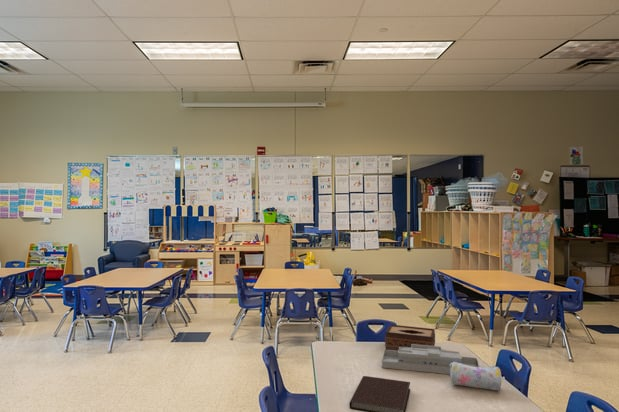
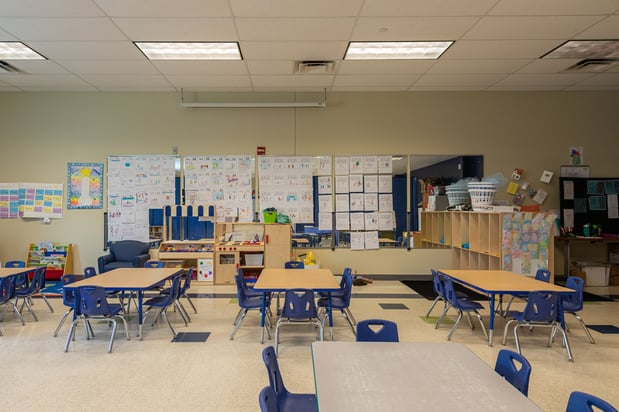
- tissue box (410, 339)
- pencil case (475, 375)
- notebook (381, 394)
- desk organizer (429, 357)
